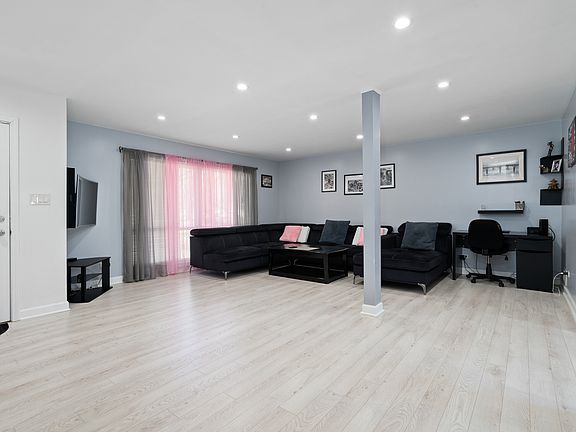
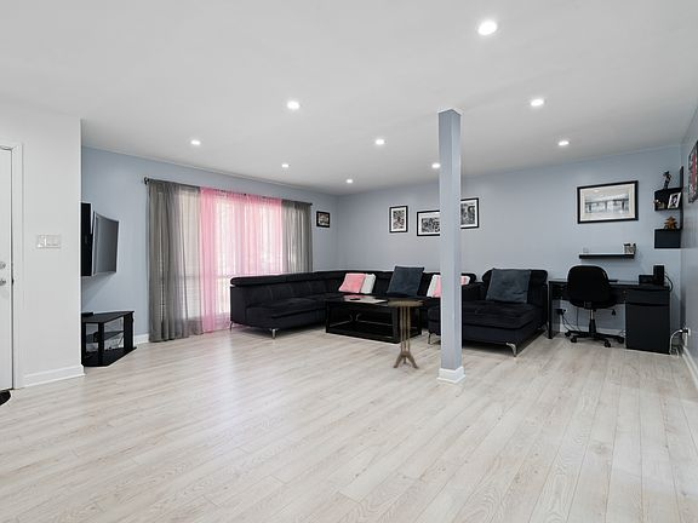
+ side table (405, 334)
